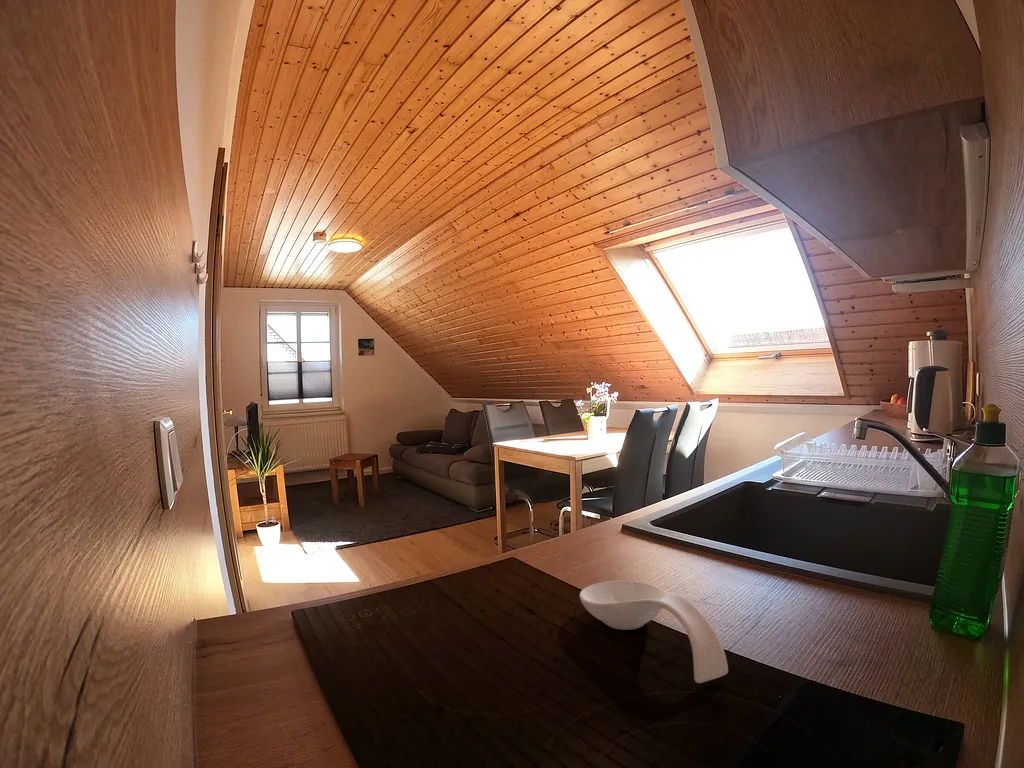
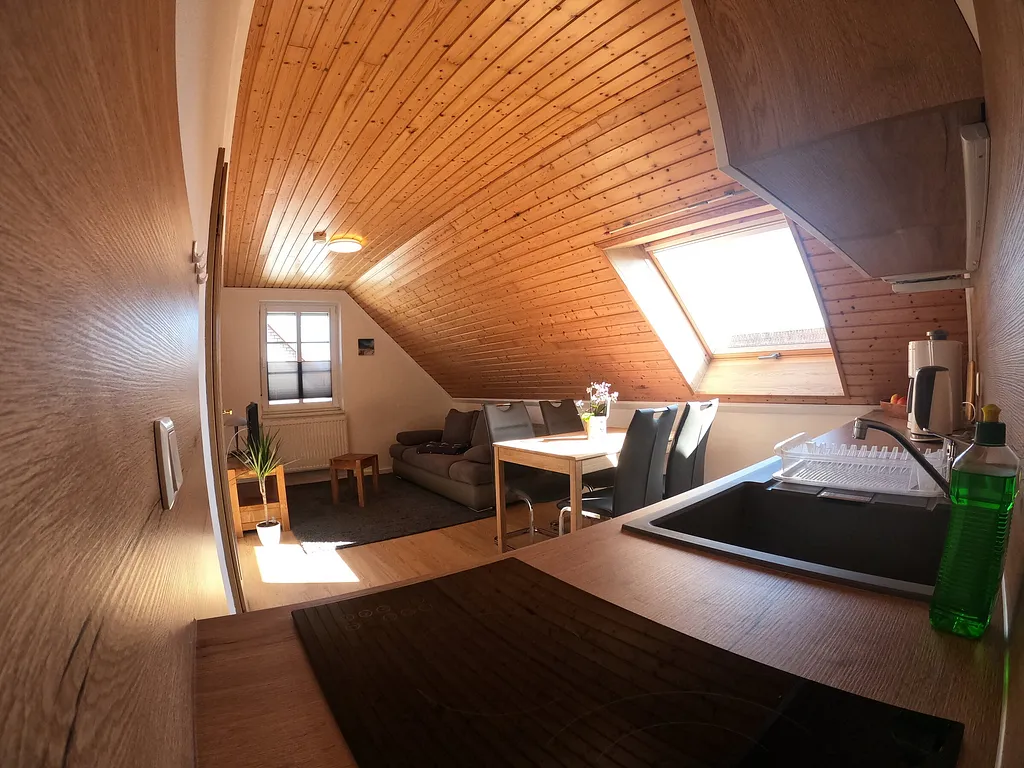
- spoon rest (647, 610)
